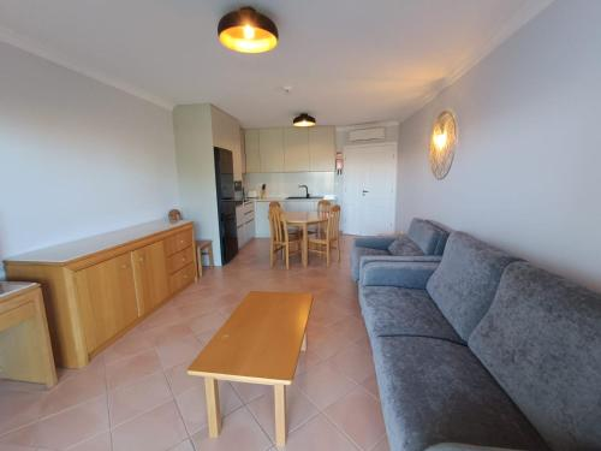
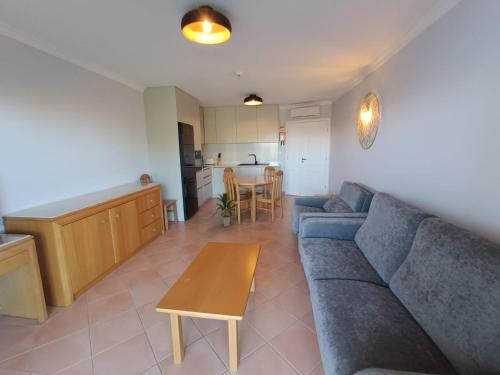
+ indoor plant (224, 208)
